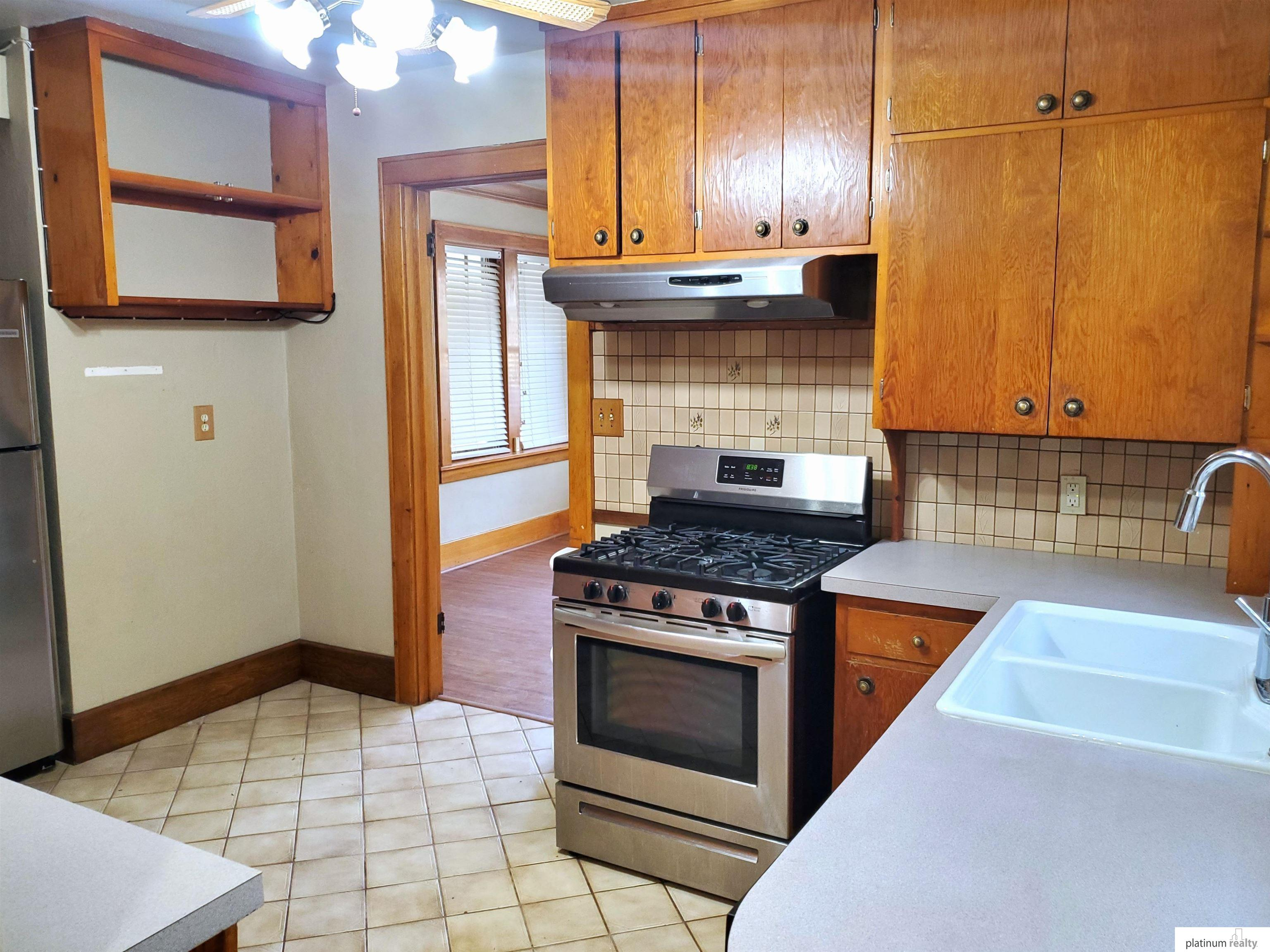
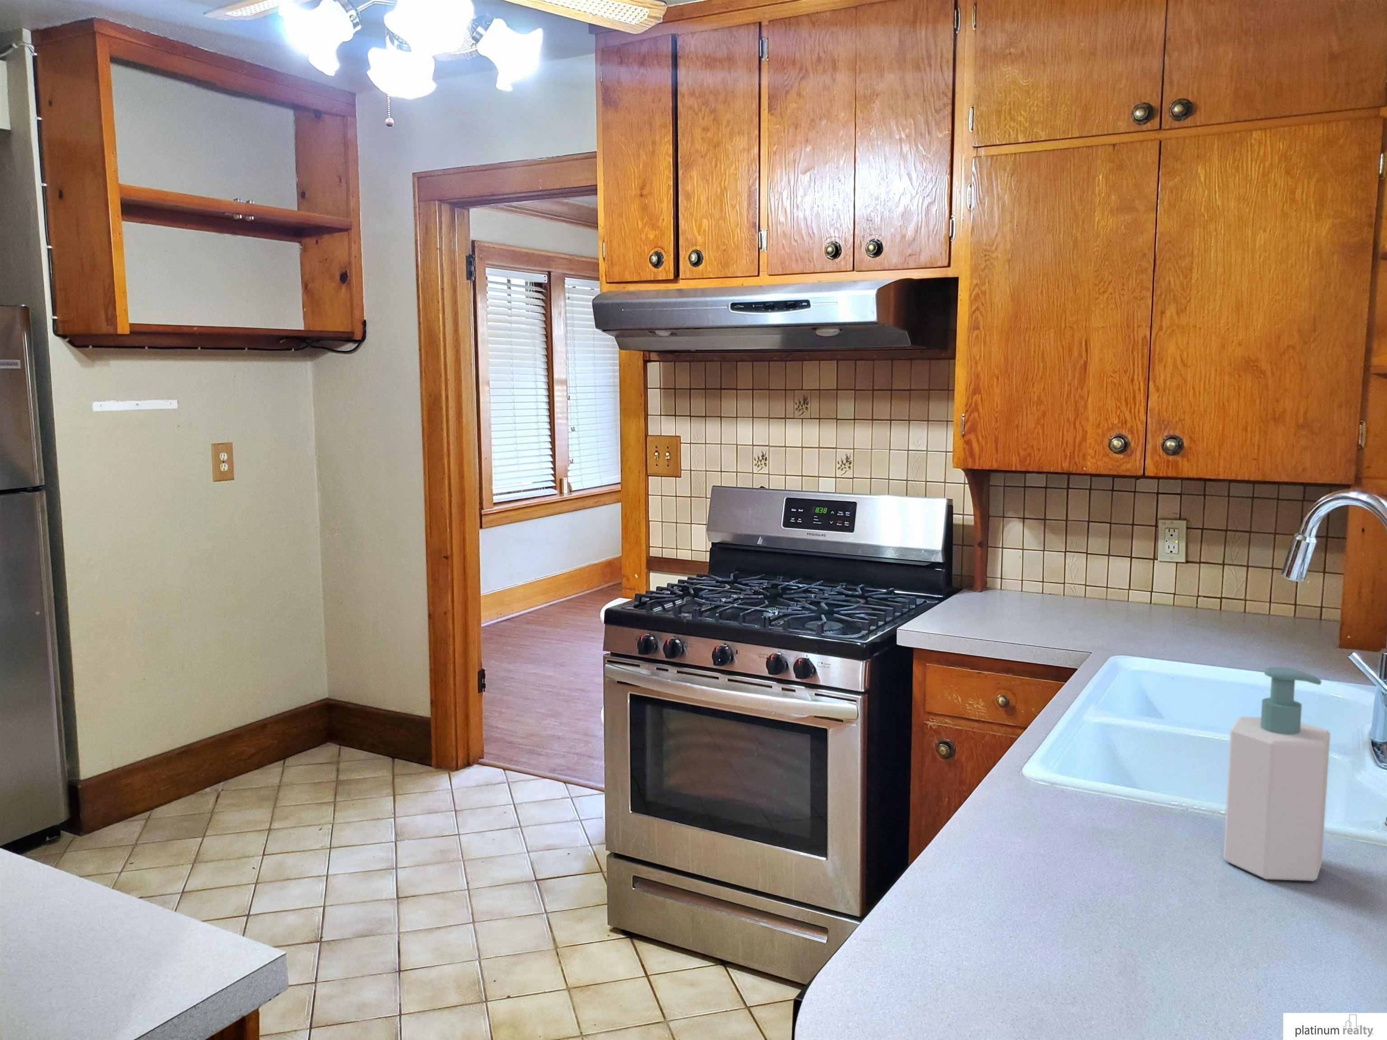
+ soap bottle (1278, 767)
